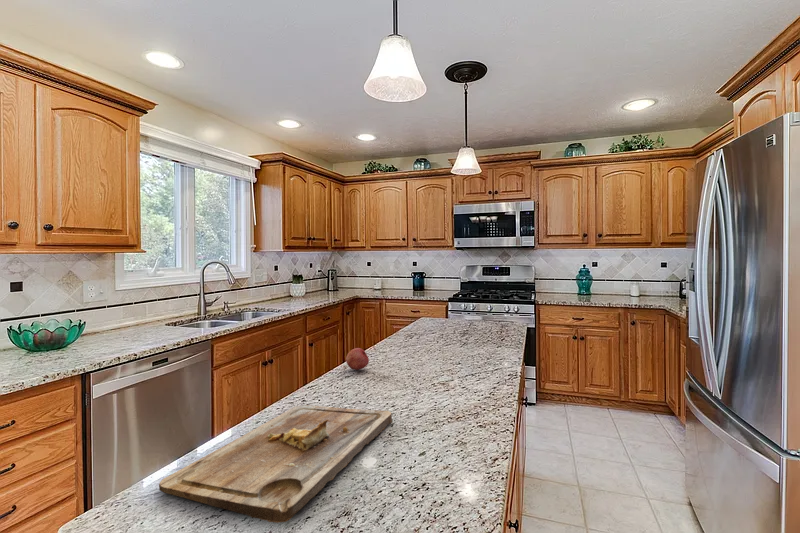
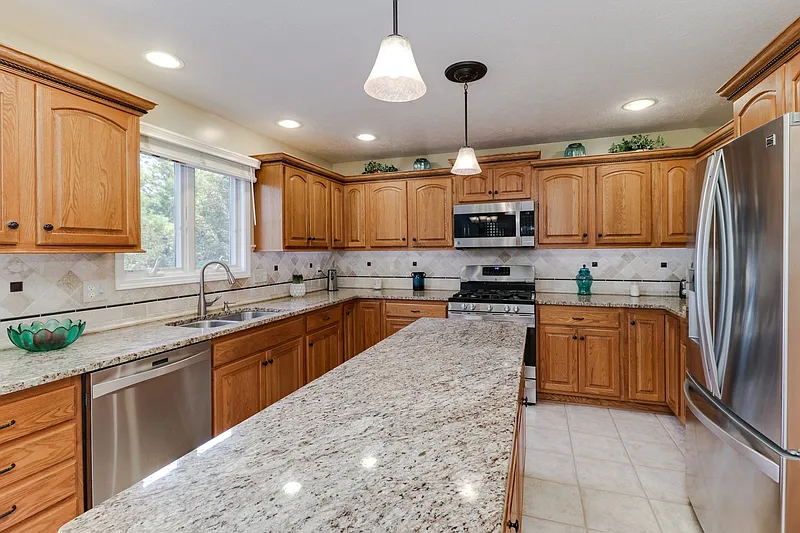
- fruit (357, 358)
- cutting board (294, 435)
